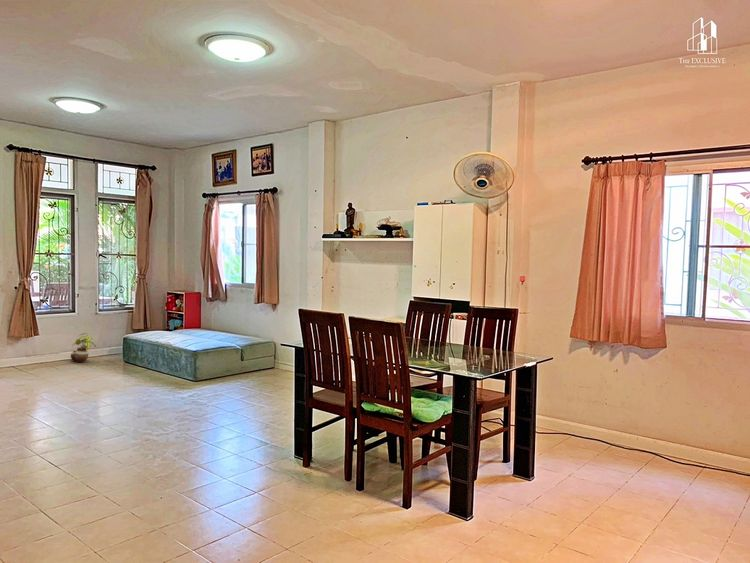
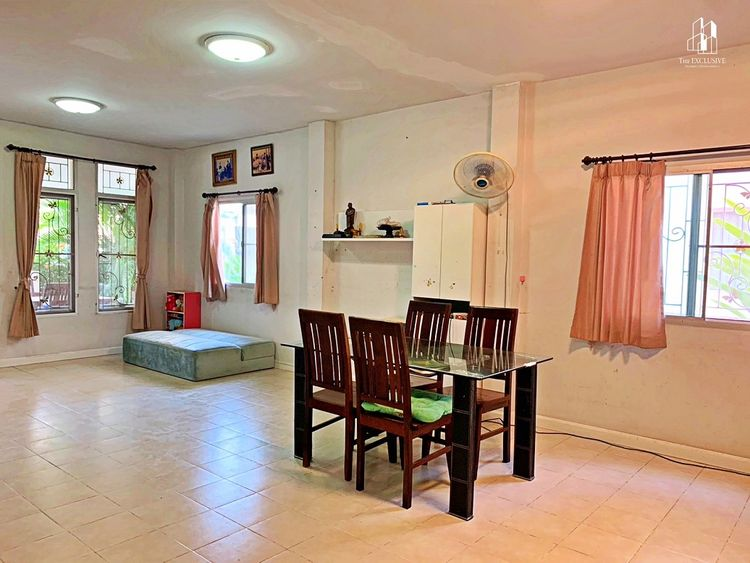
- potted plant (83, 347)
